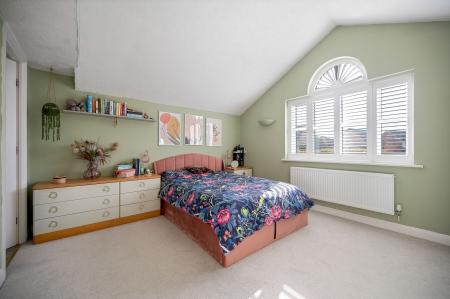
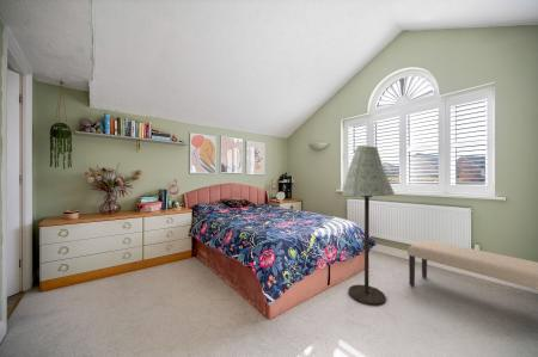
+ floor lamp (366, 220)
+ bench (476, 272)
